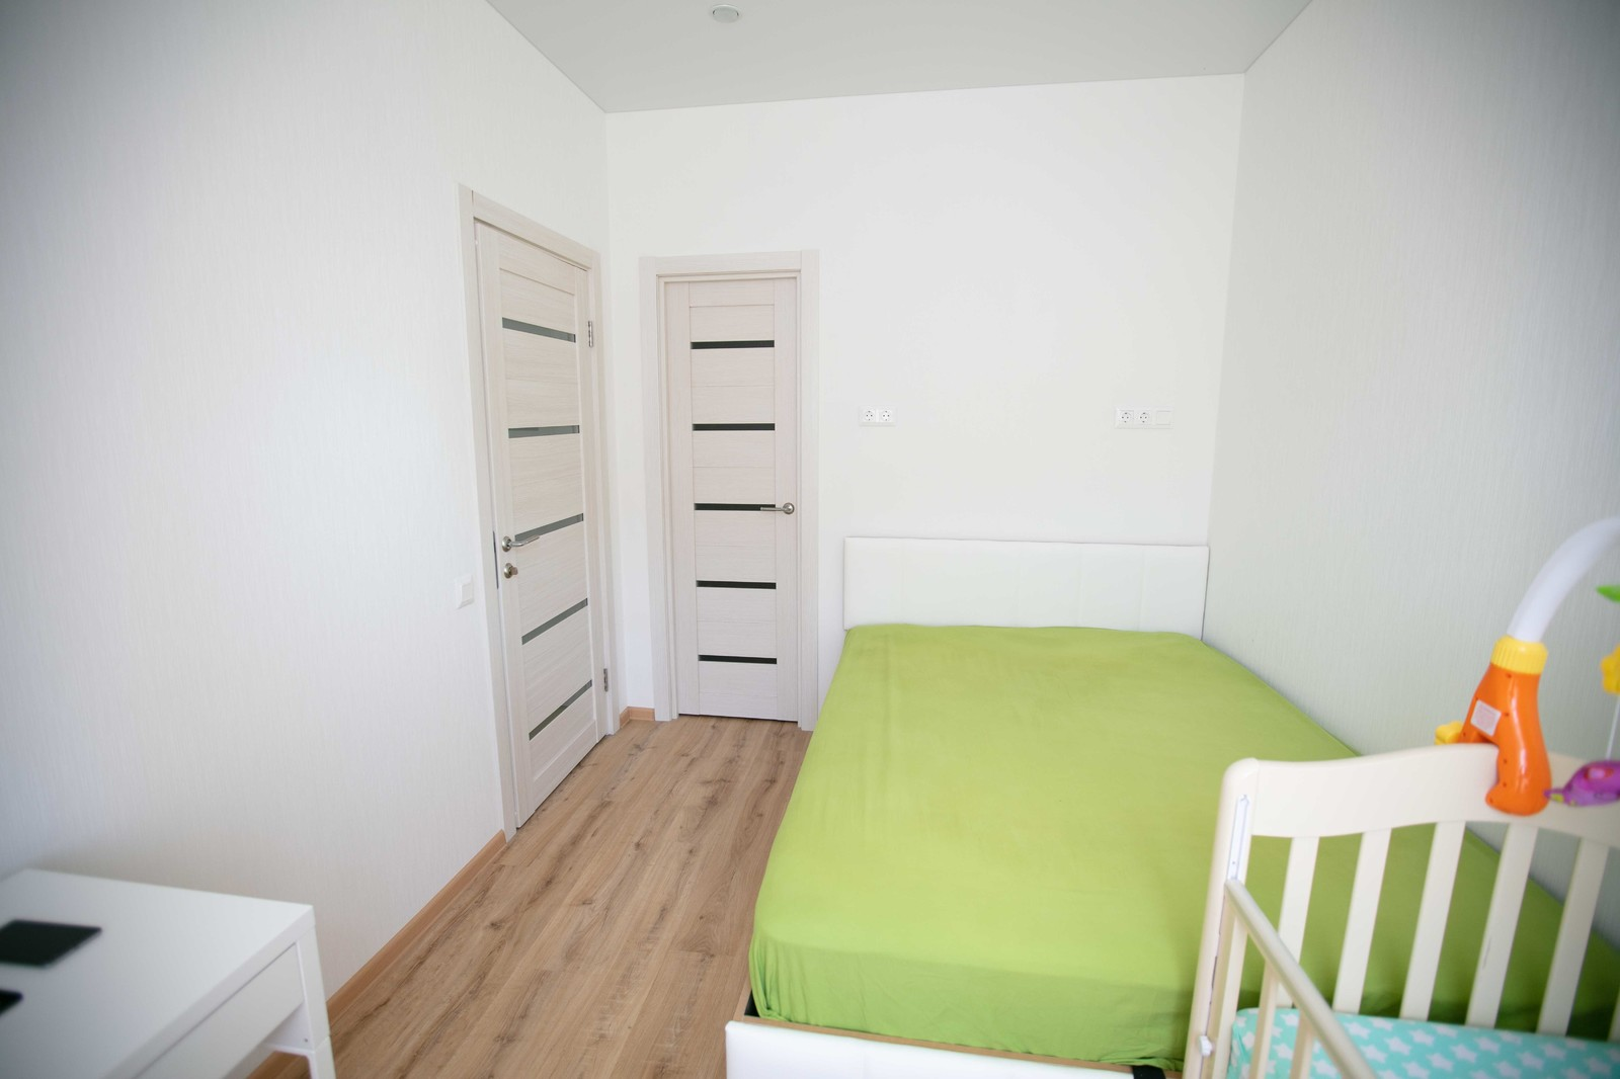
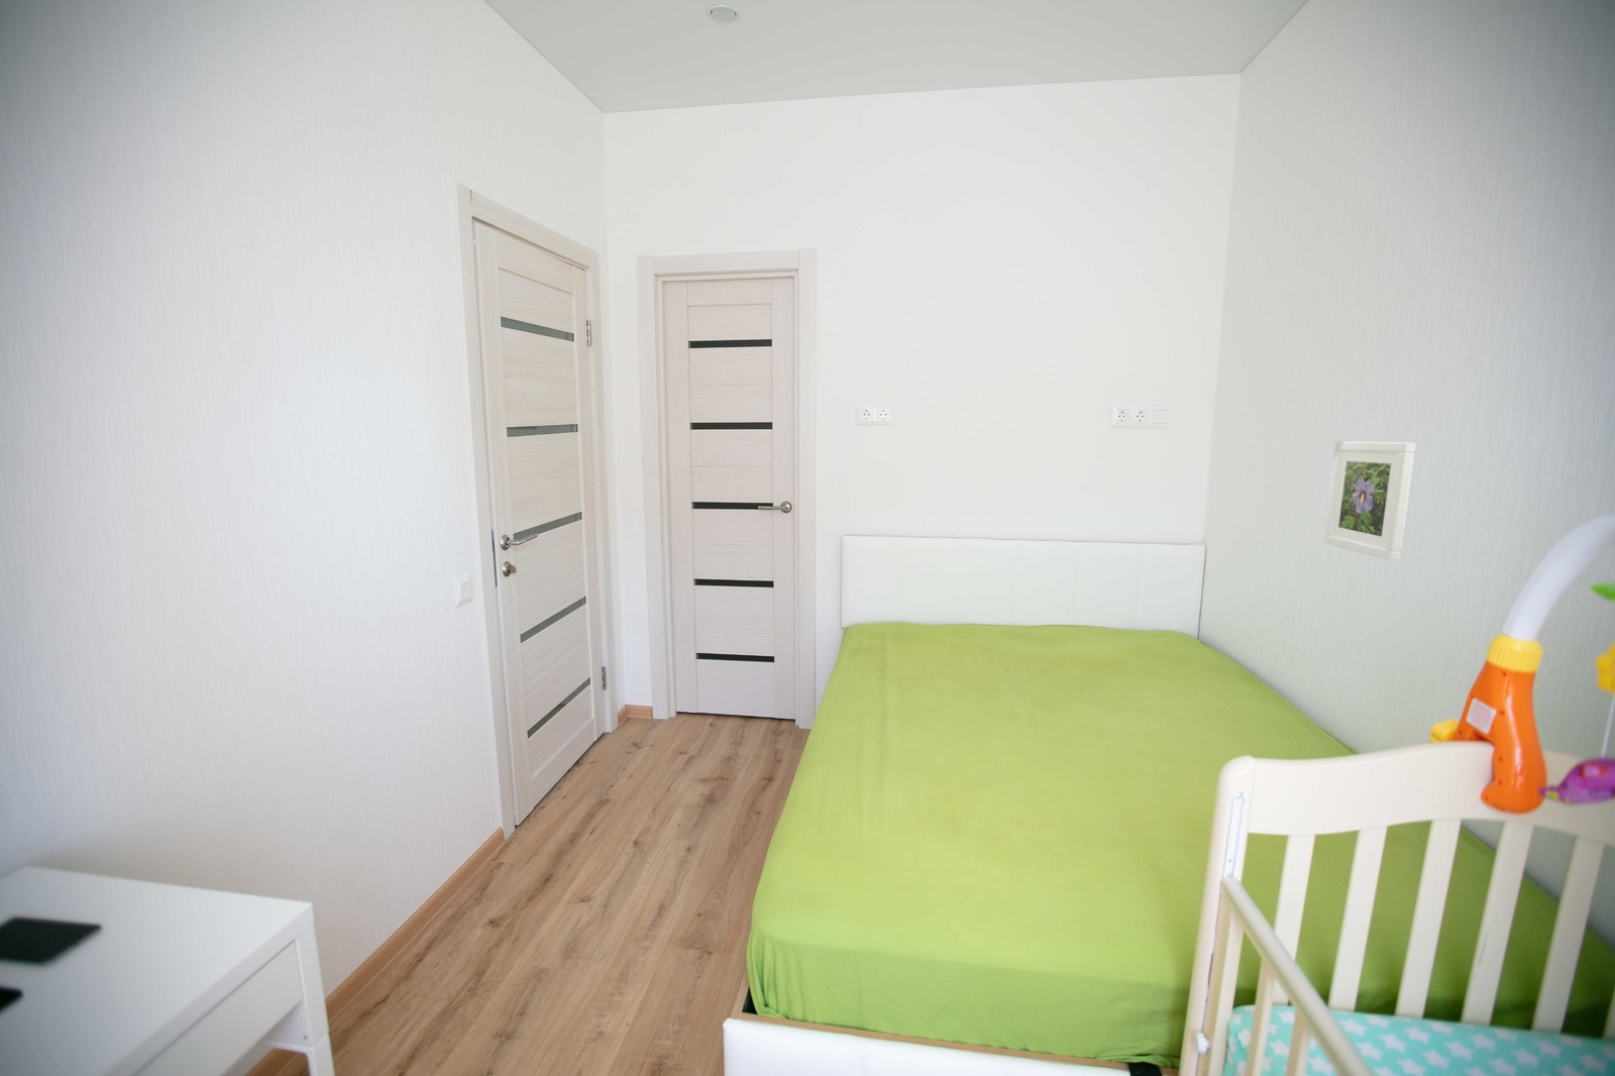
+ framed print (1365, 497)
